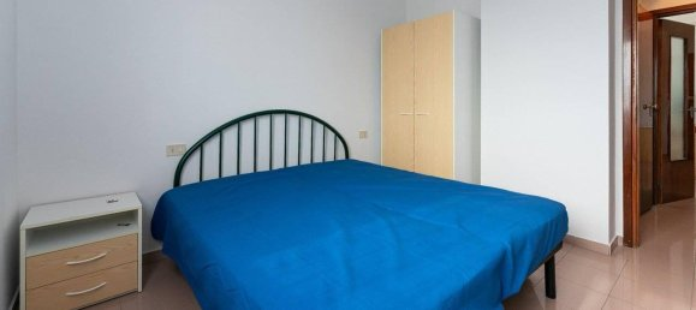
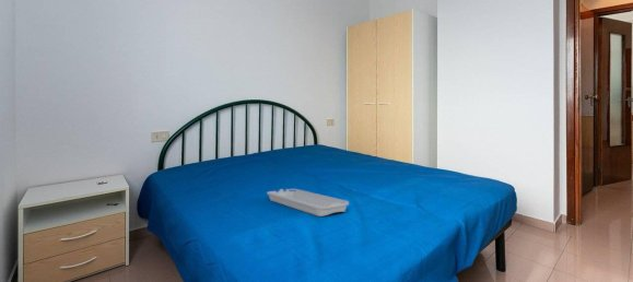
+ serving tray (305, 200)
